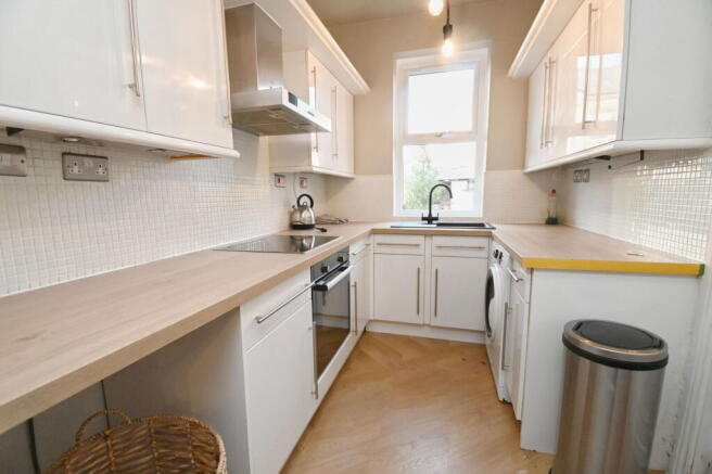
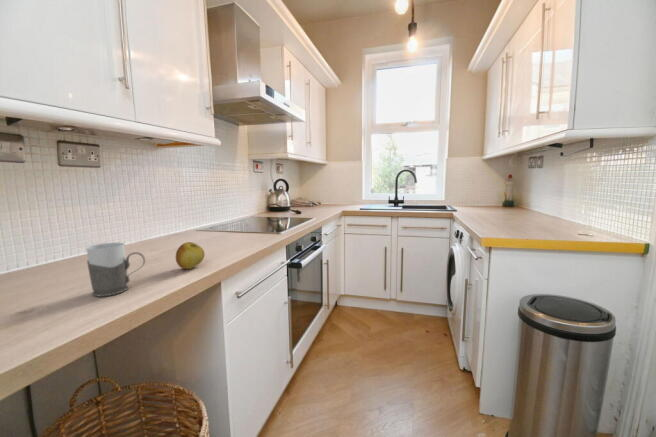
+ apple (189, 255)
+ mug (118, 267)
